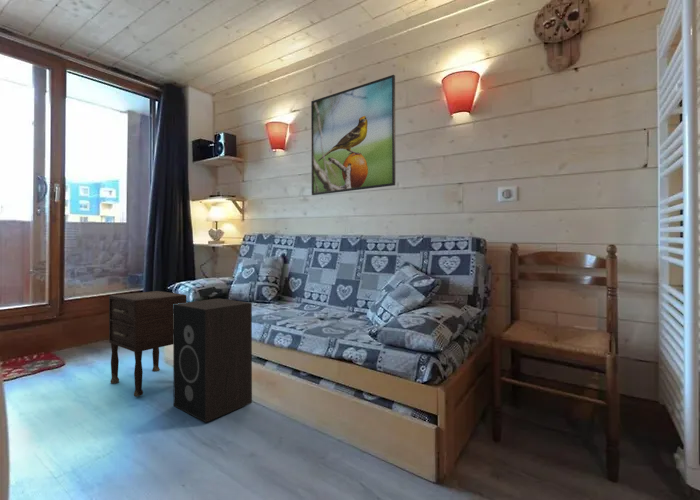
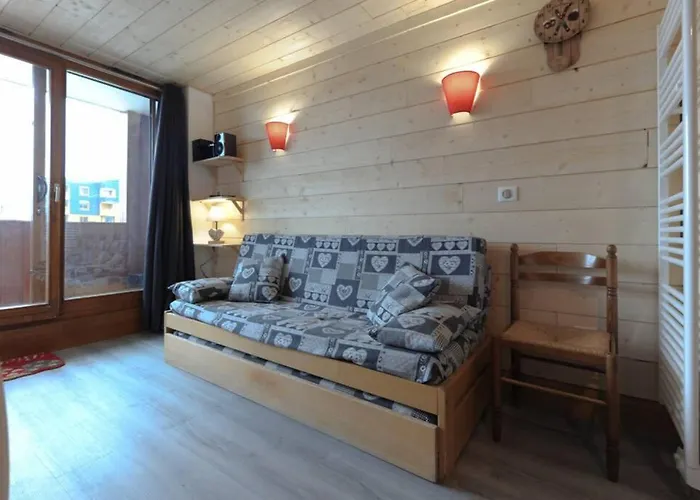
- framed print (350, 140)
- nightstand (146, 338)
- speaker (212, 353)
